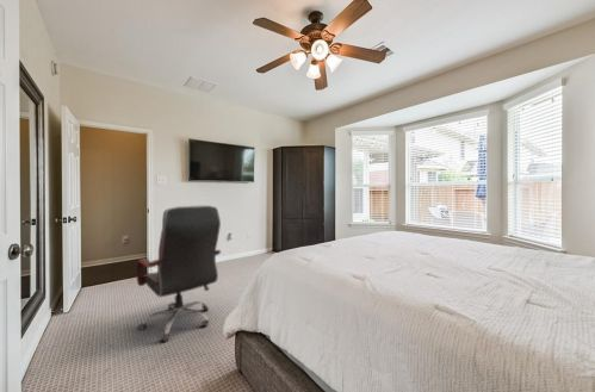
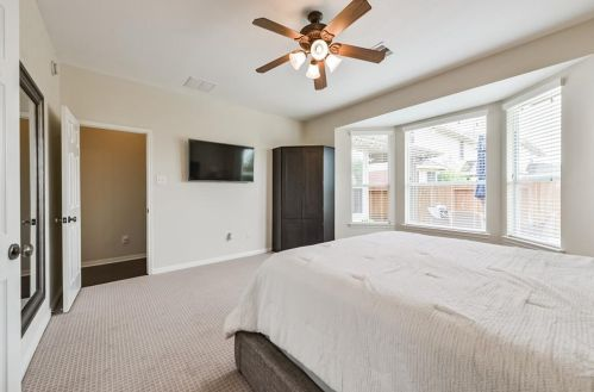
- office chair (180, 263)
